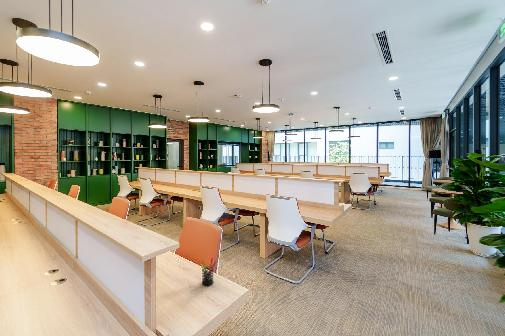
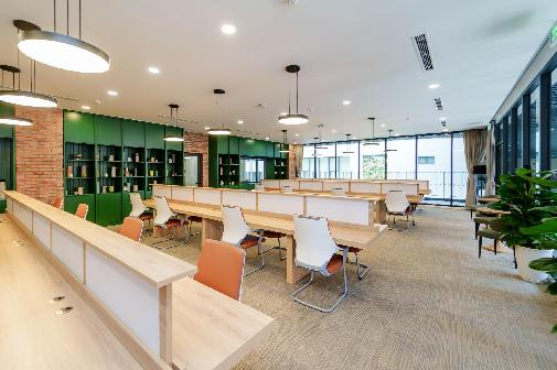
- pen holder (207, 270)
